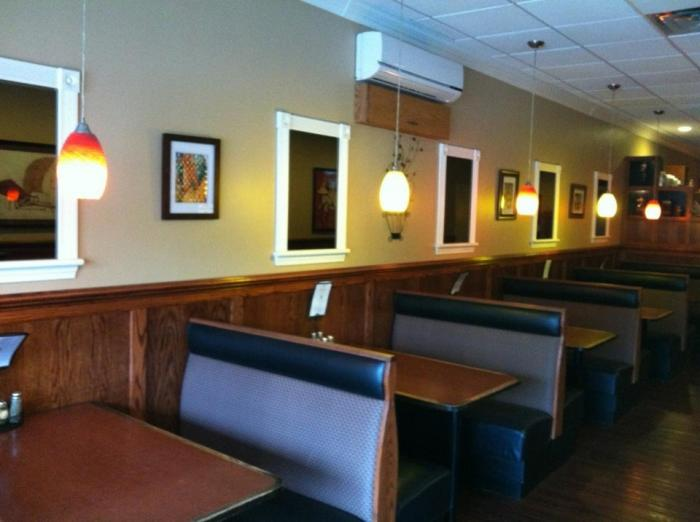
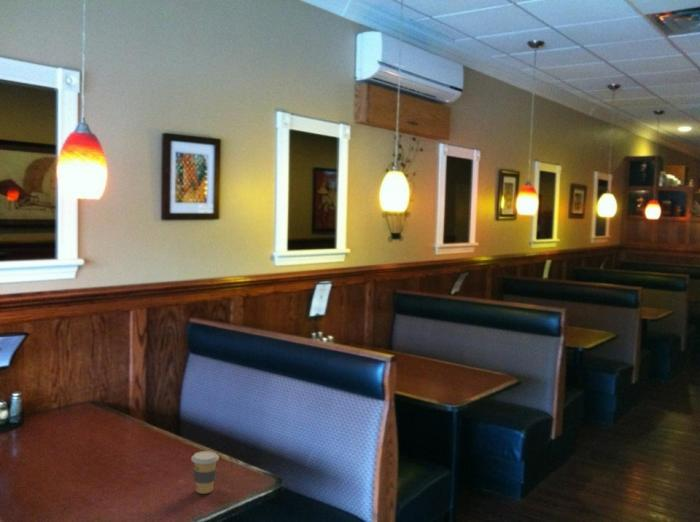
+ coffee cup (204, 472)
